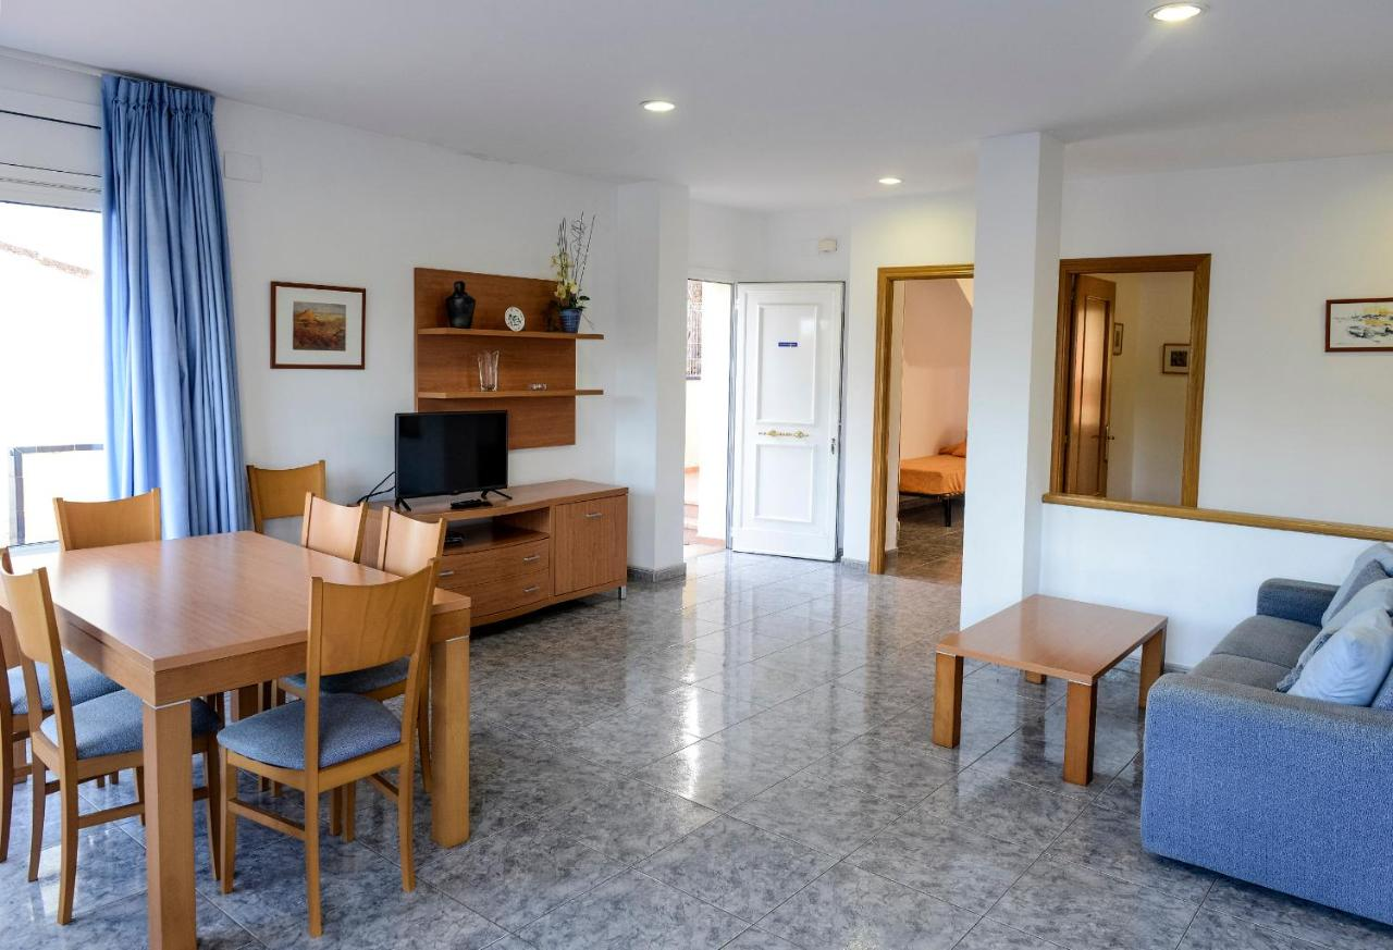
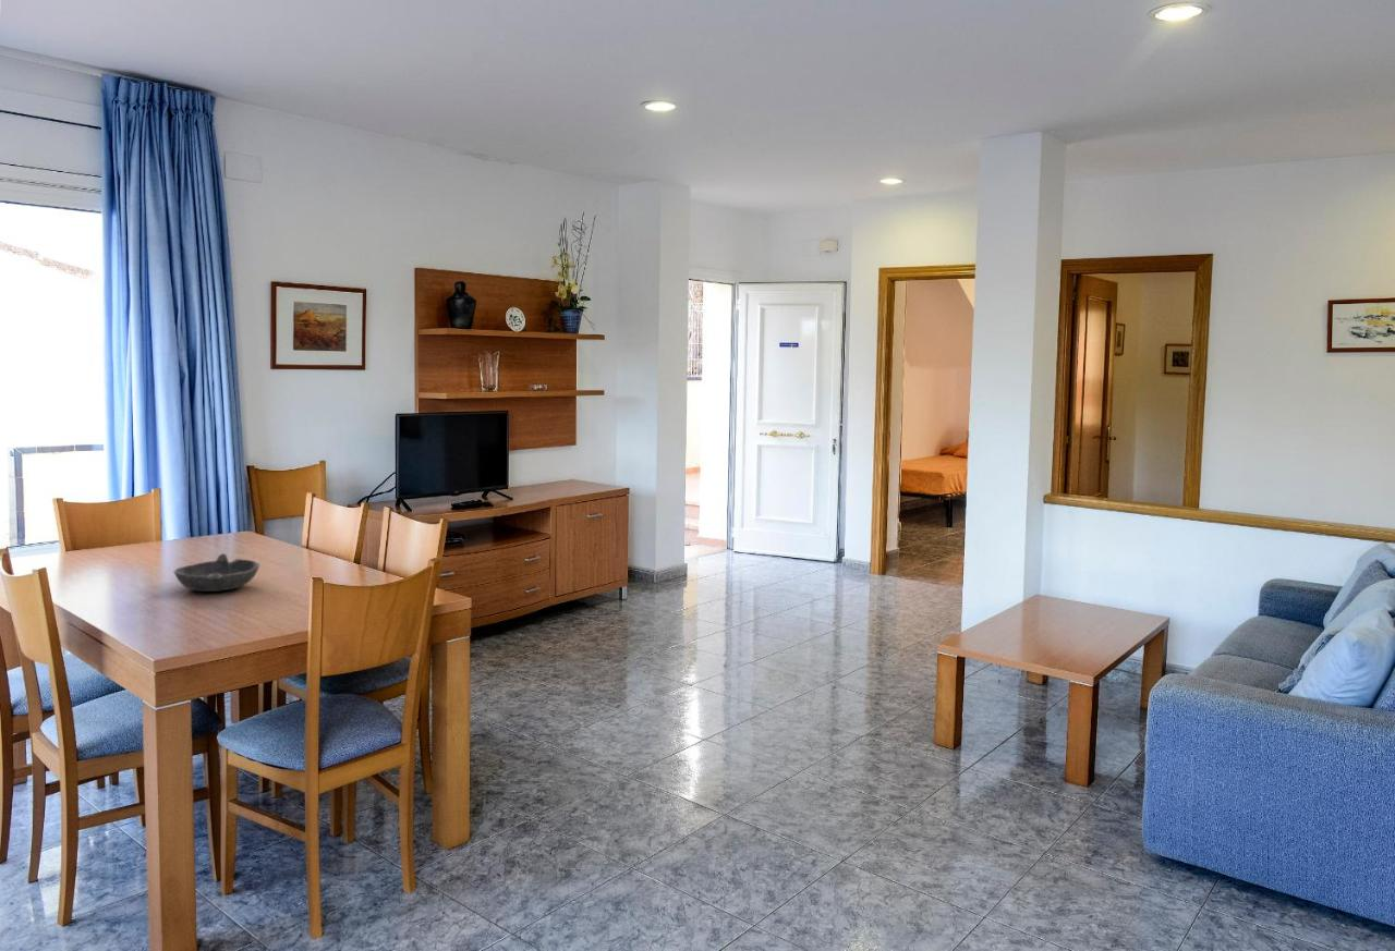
+ bowl (218, 573)
